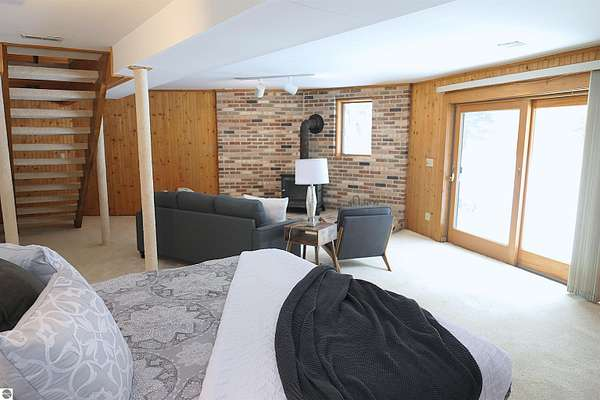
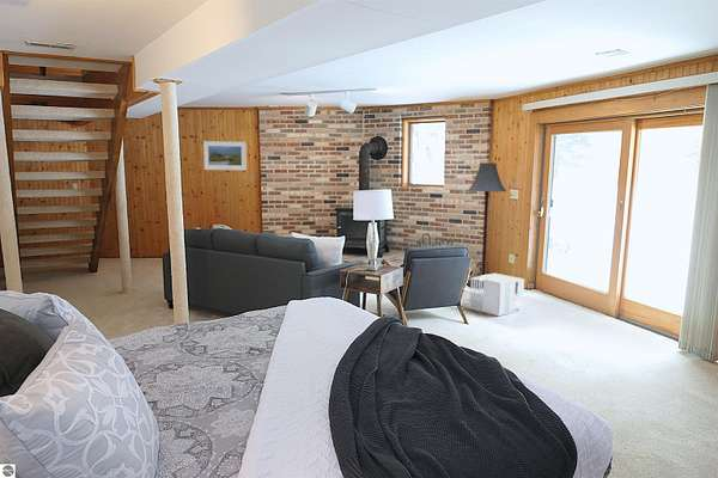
+ architectural model (492, 292)
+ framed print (225, 155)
+ floor lamp (485, 225)
